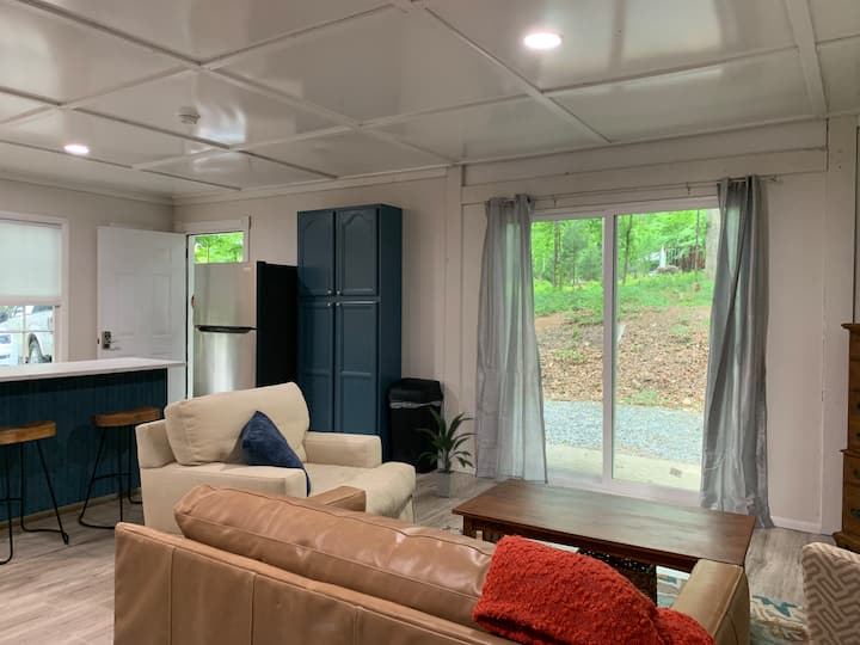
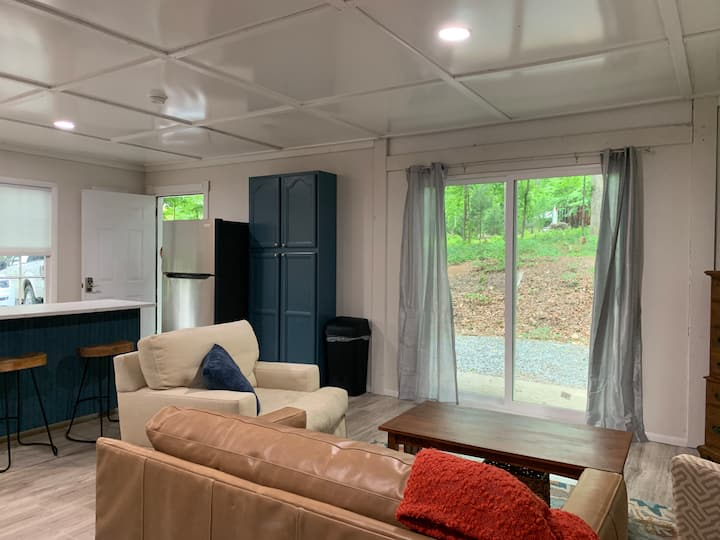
- indoor plant (448, 450)
